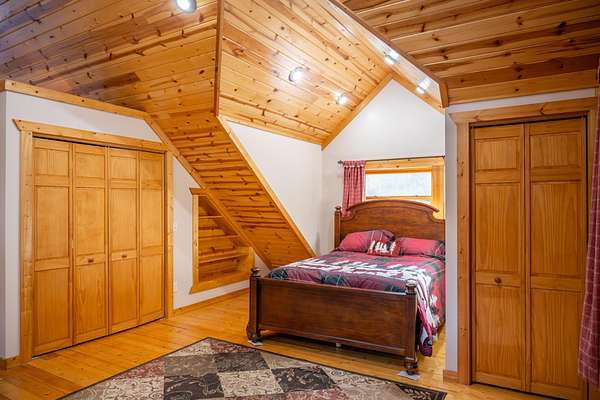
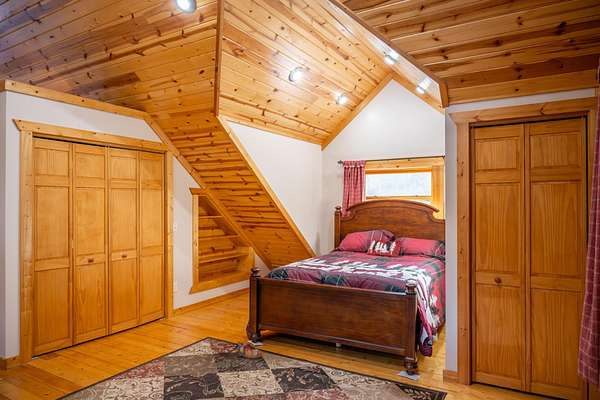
+ shoe (247, 349)
